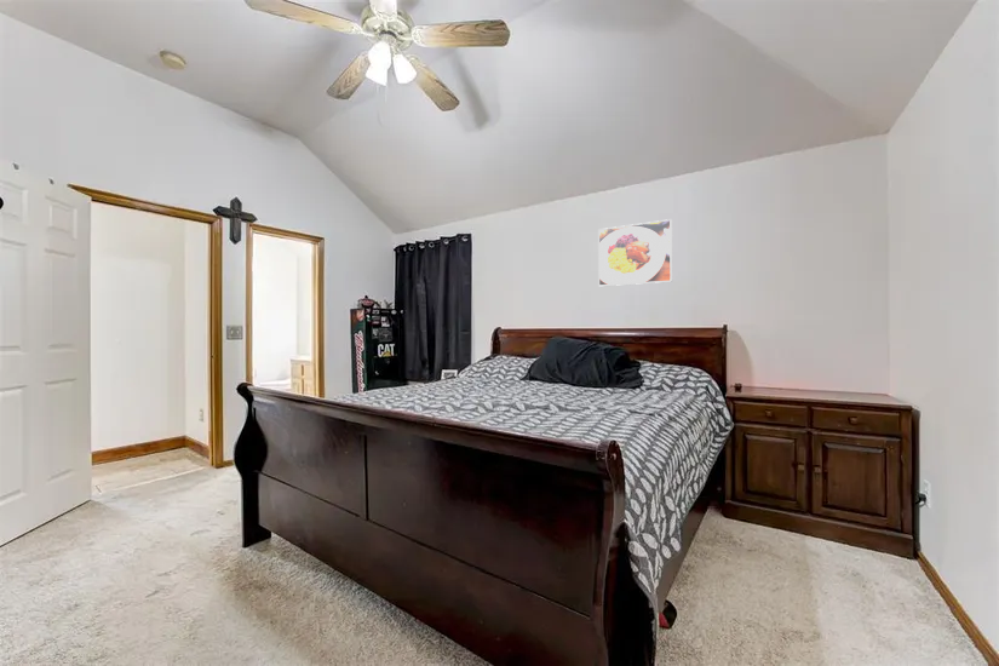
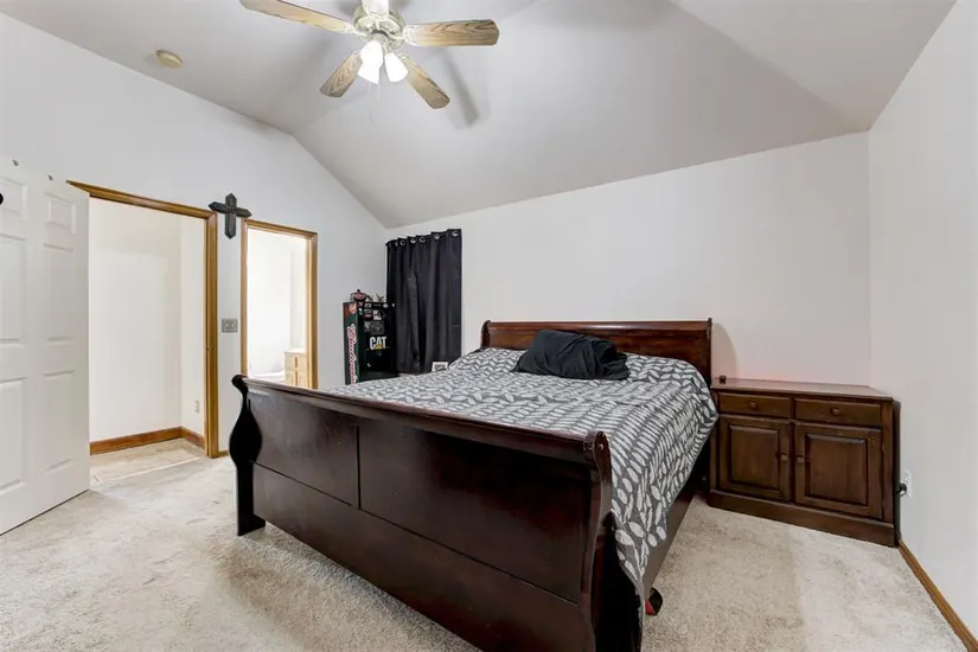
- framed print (633, 254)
